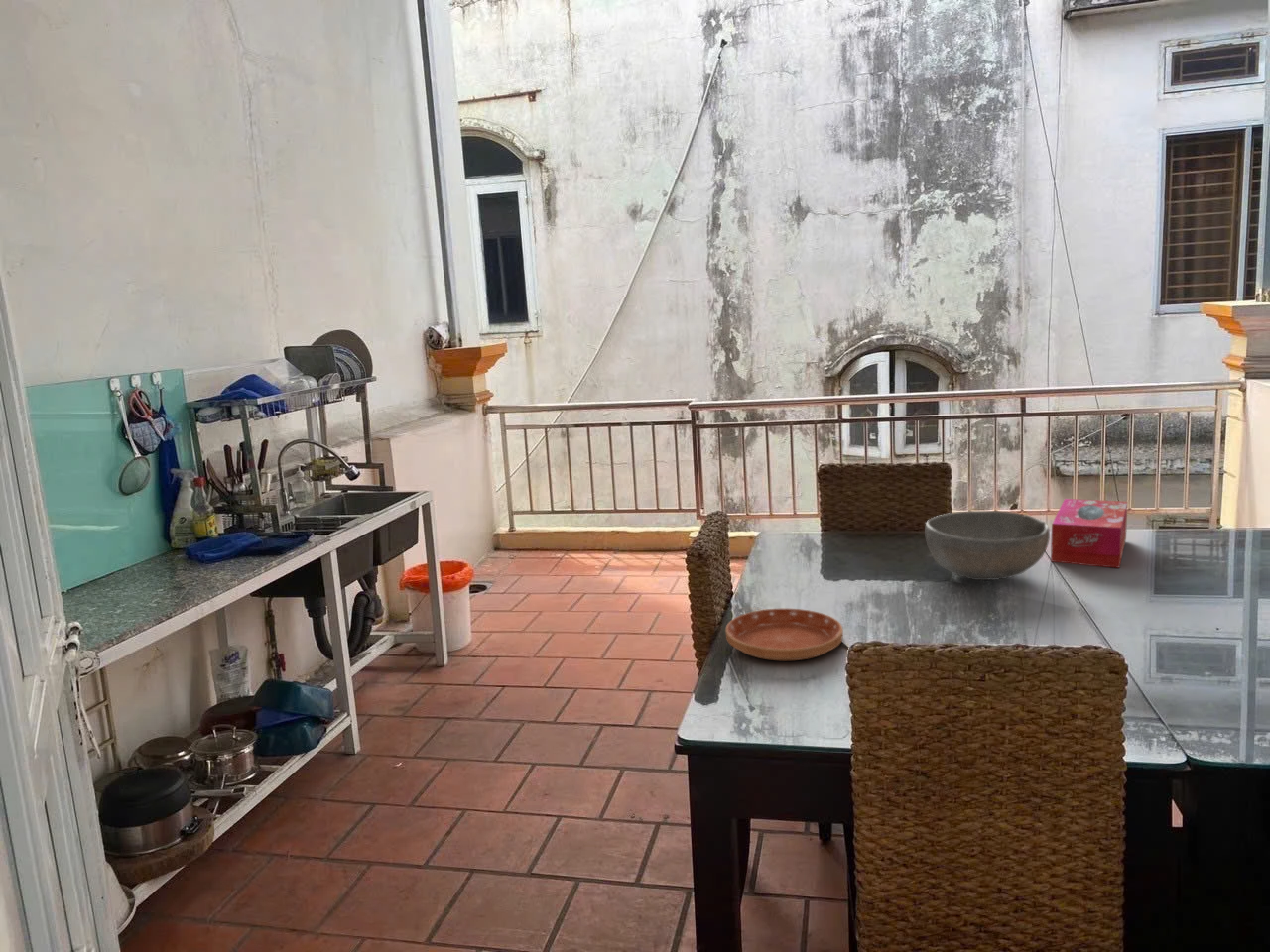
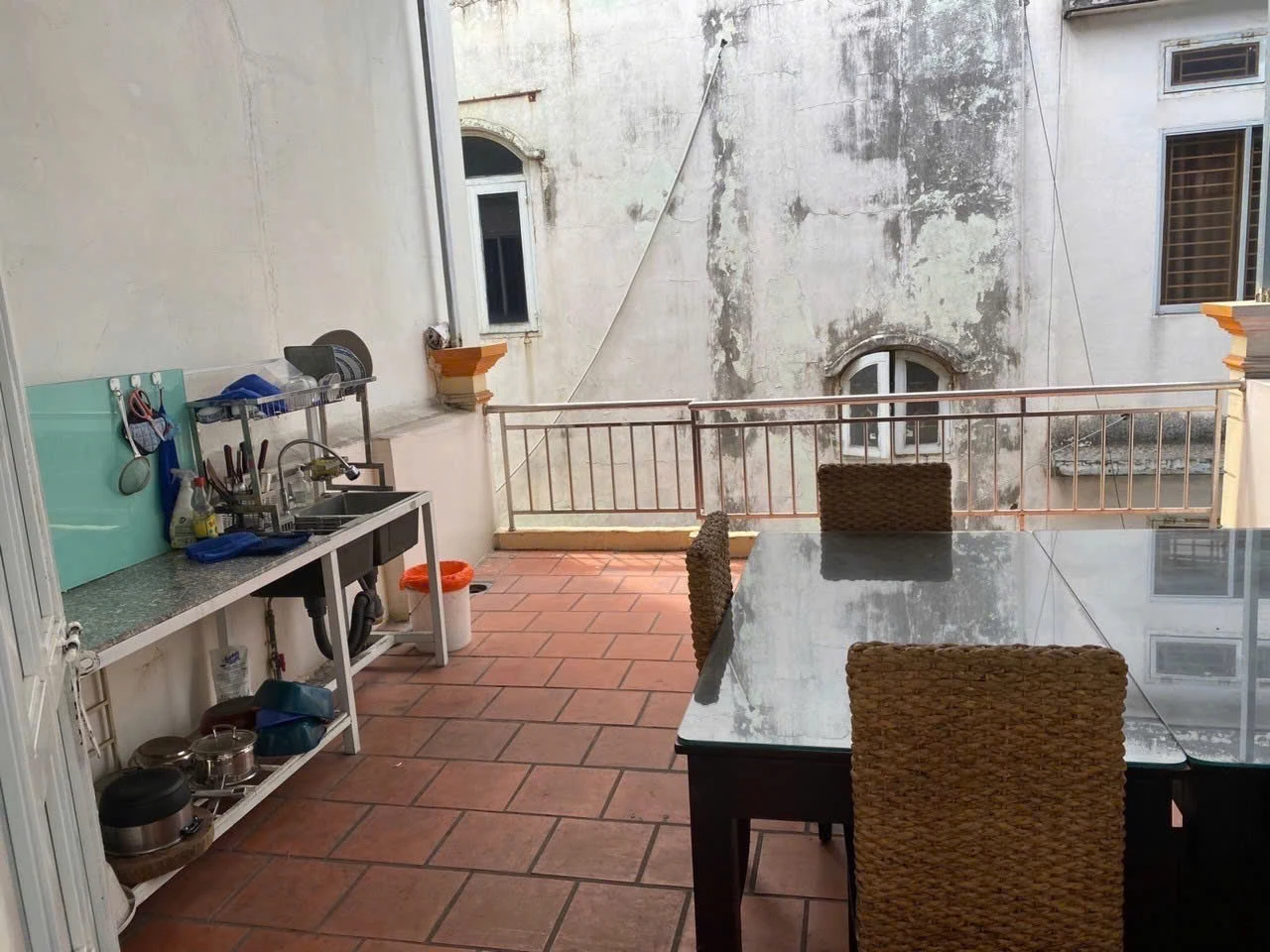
- tissue box (1090, 531)
- bowl (985, 548)
- saucer (784, 635)
